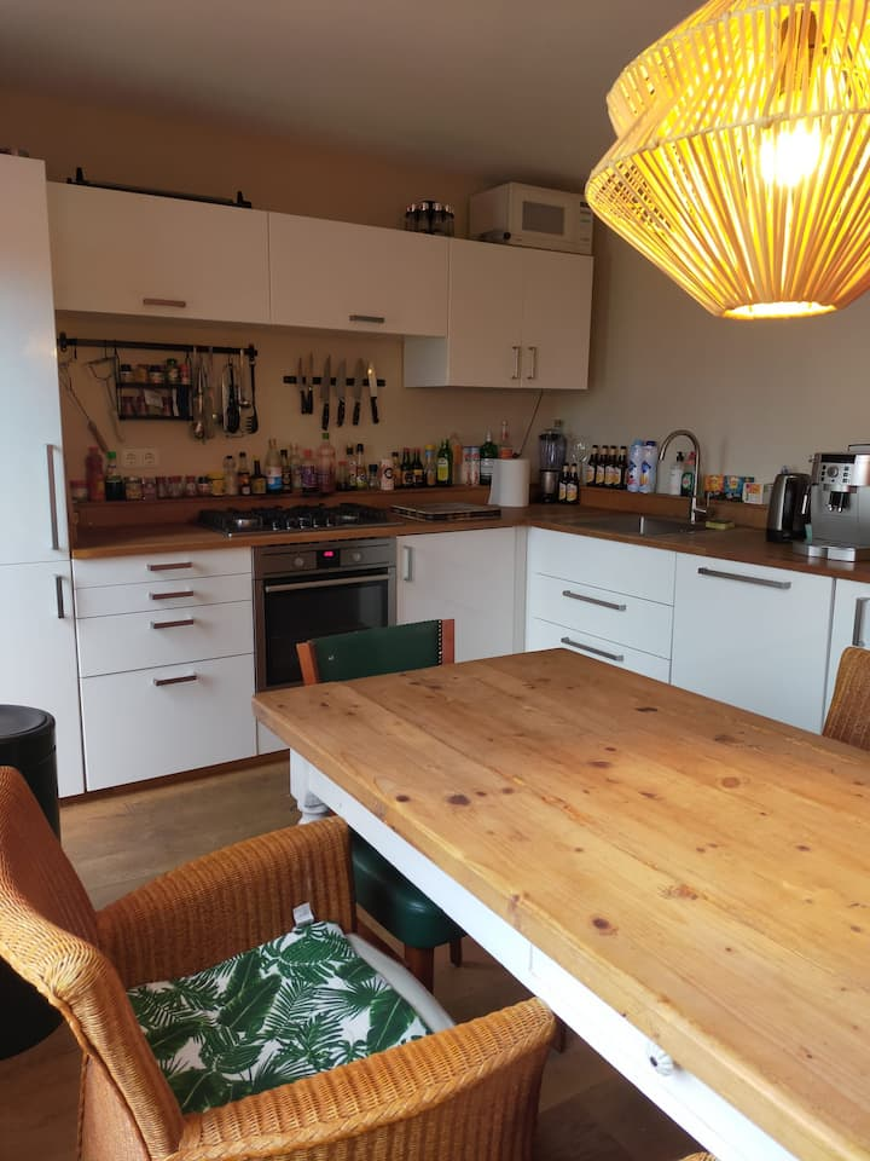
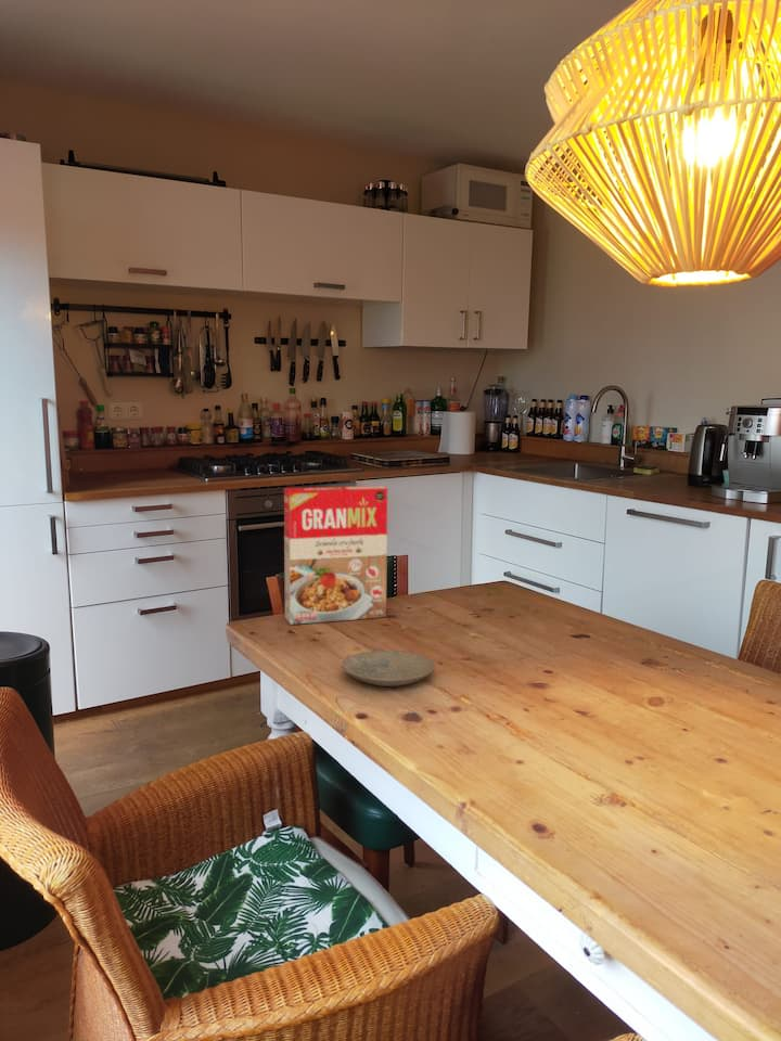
+ plate (387, 670)
+ cereal box (335, 553)
